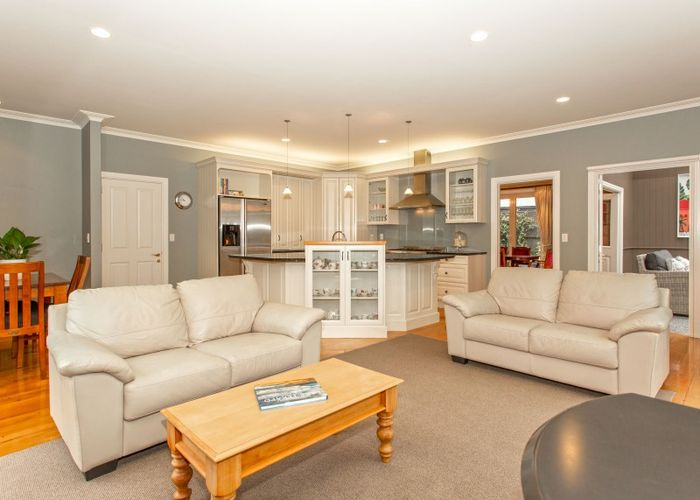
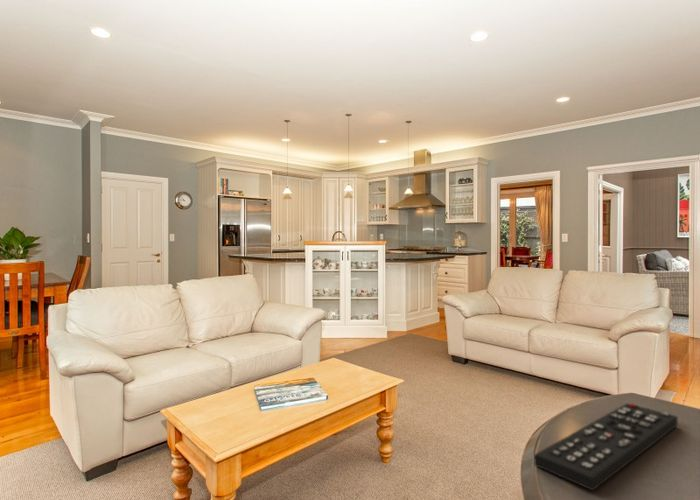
+ remote control (613, 436)
